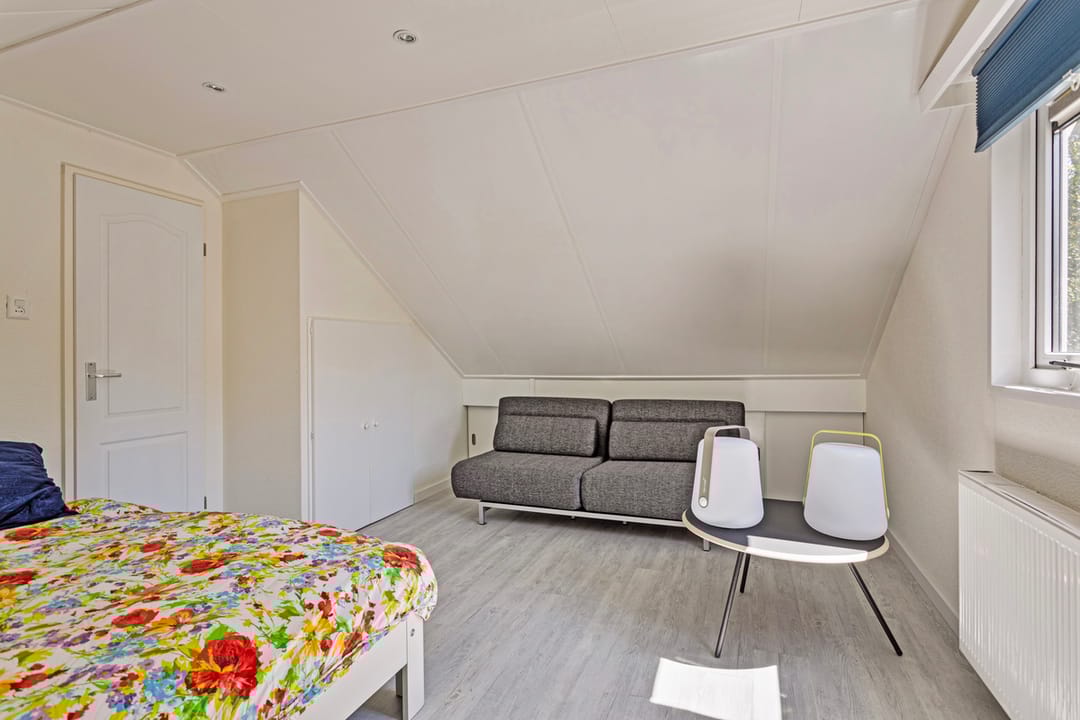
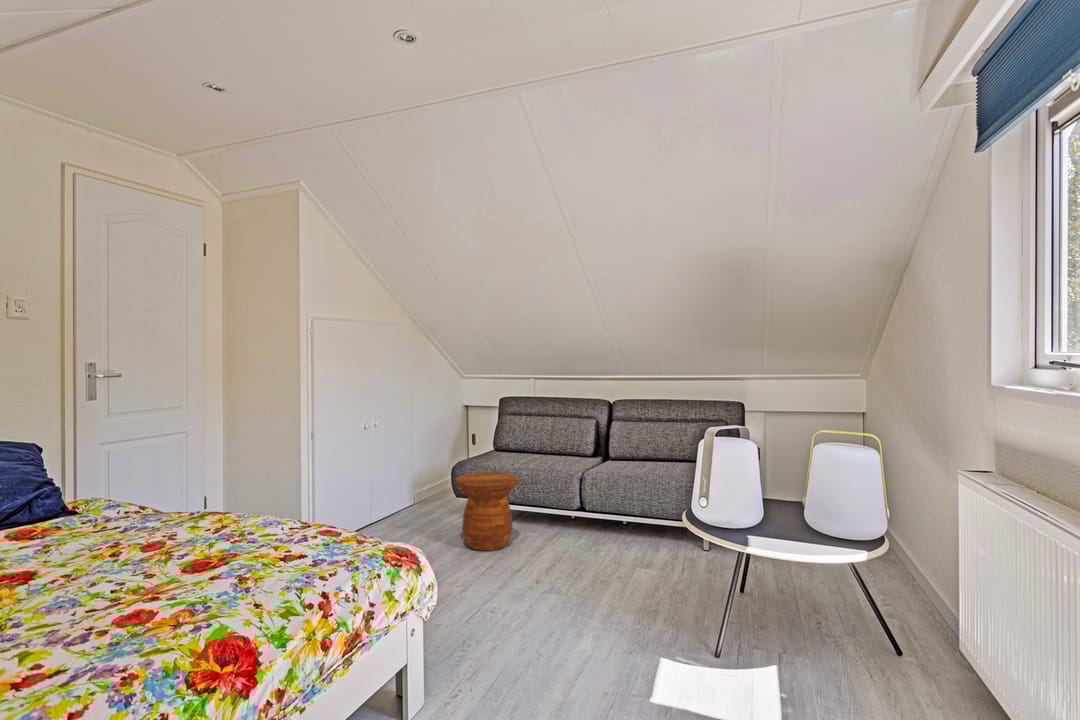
+ side table (487, 511)
